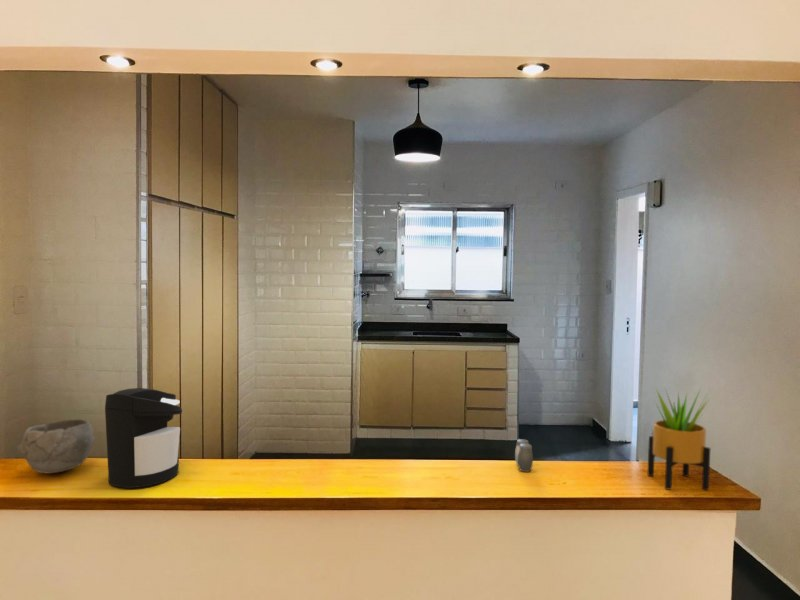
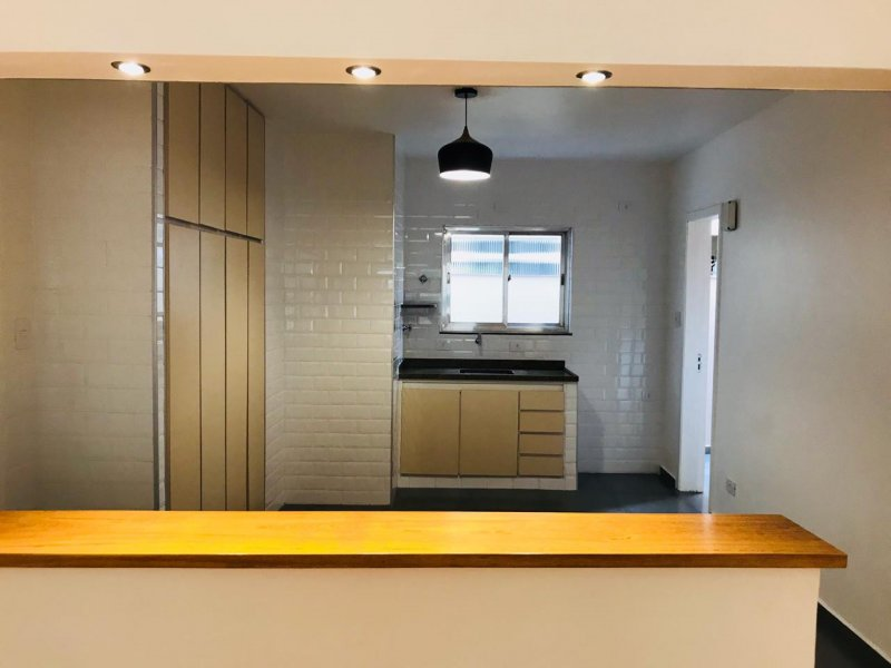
- coffee maker (147, 430)
- salt and pepper shaker (523, 454)
- bowl (59, 446)
- potted plant (679, 434)
